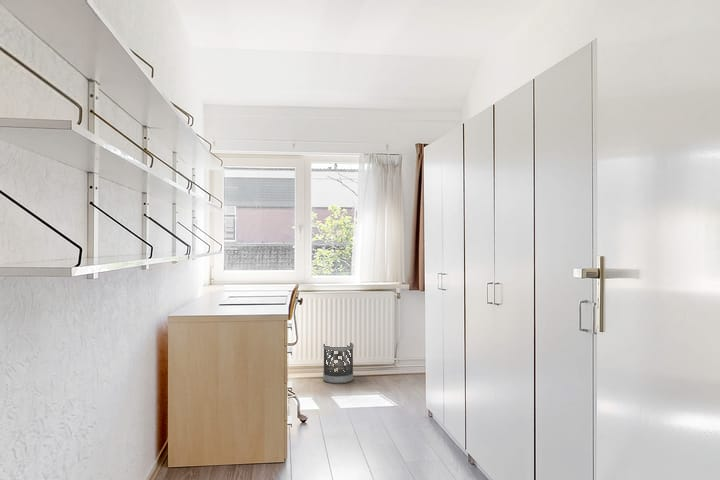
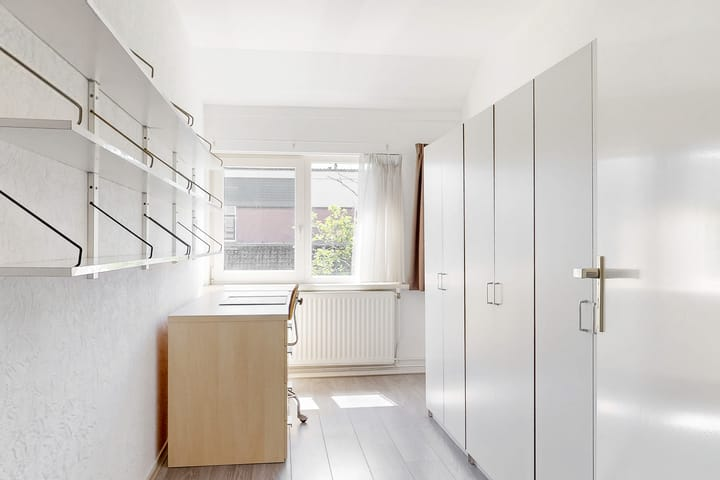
- wastebasket (338, 361)
